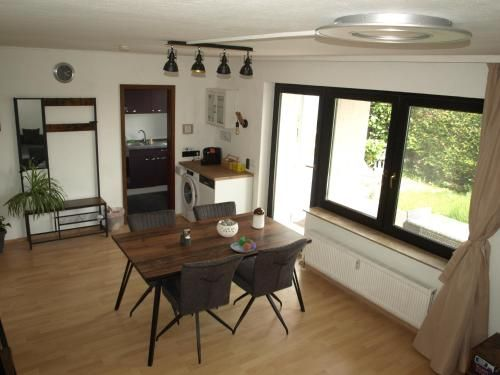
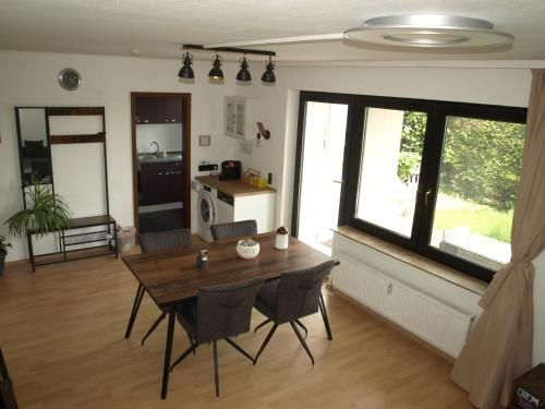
- fruit bowl (243, 243)
